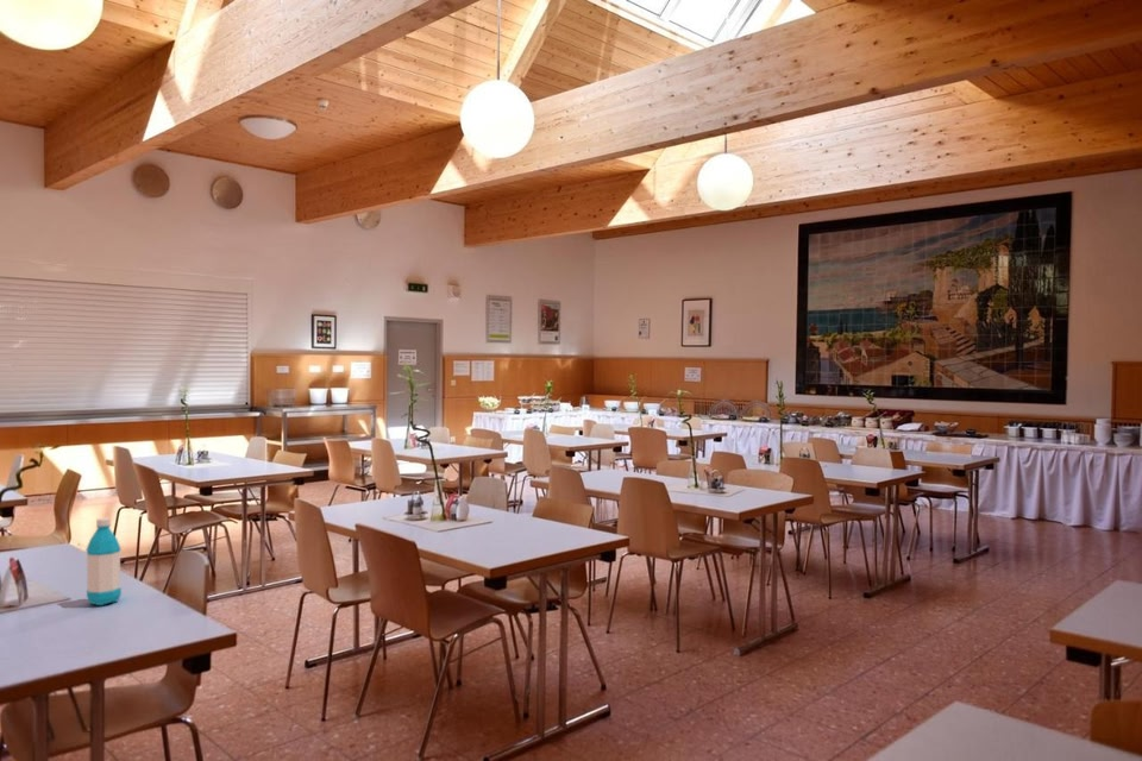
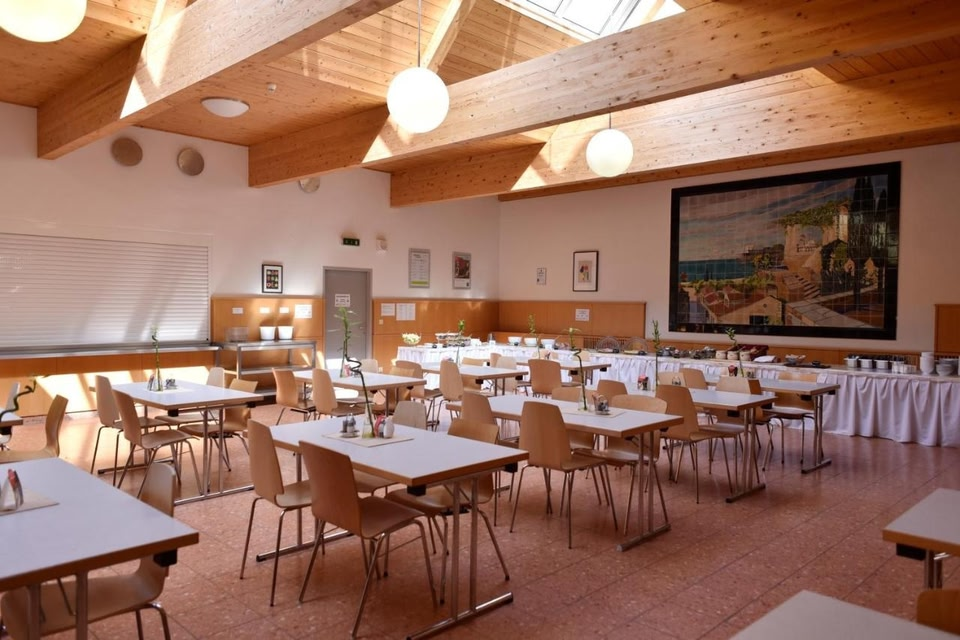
- water bottle (103, 560)
